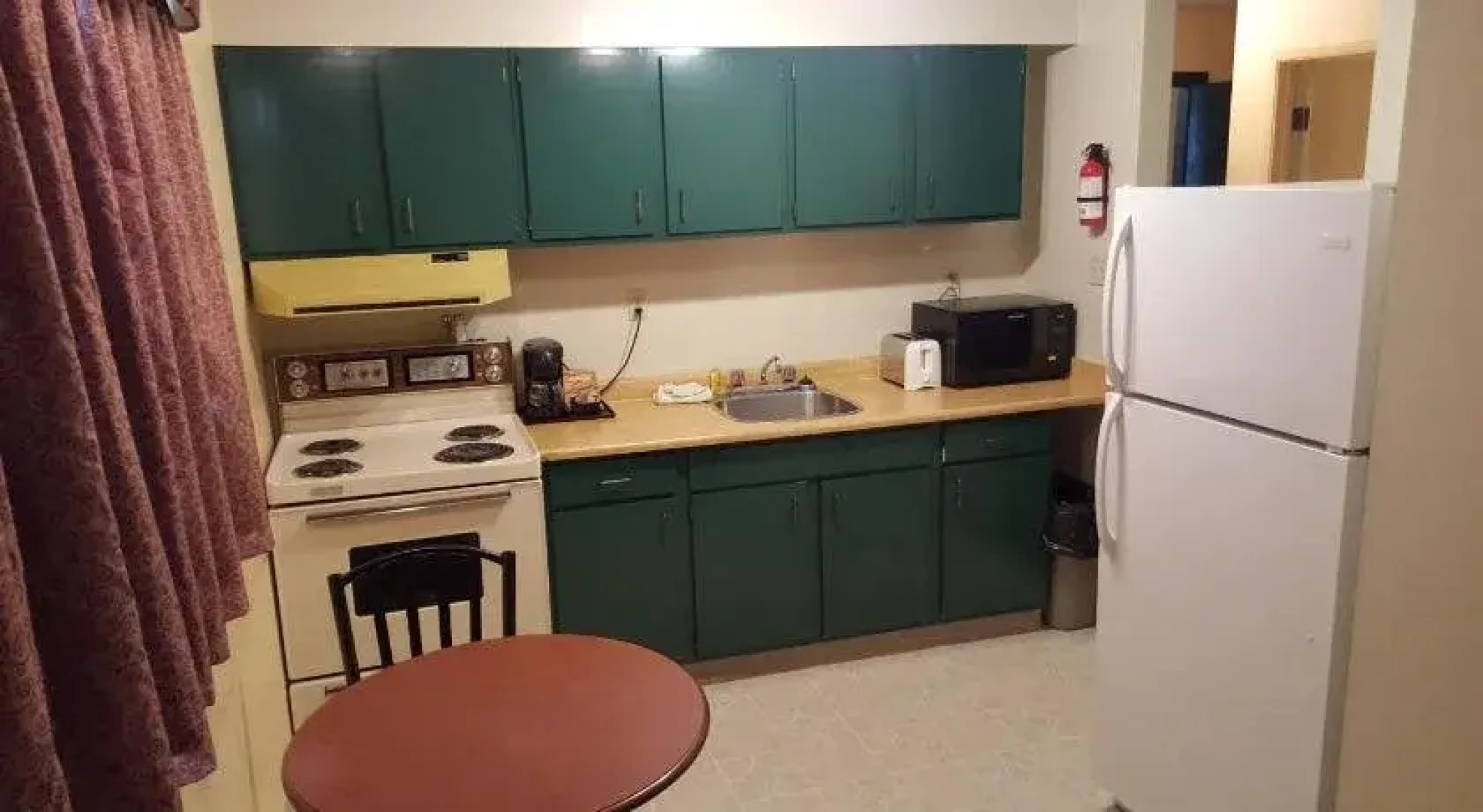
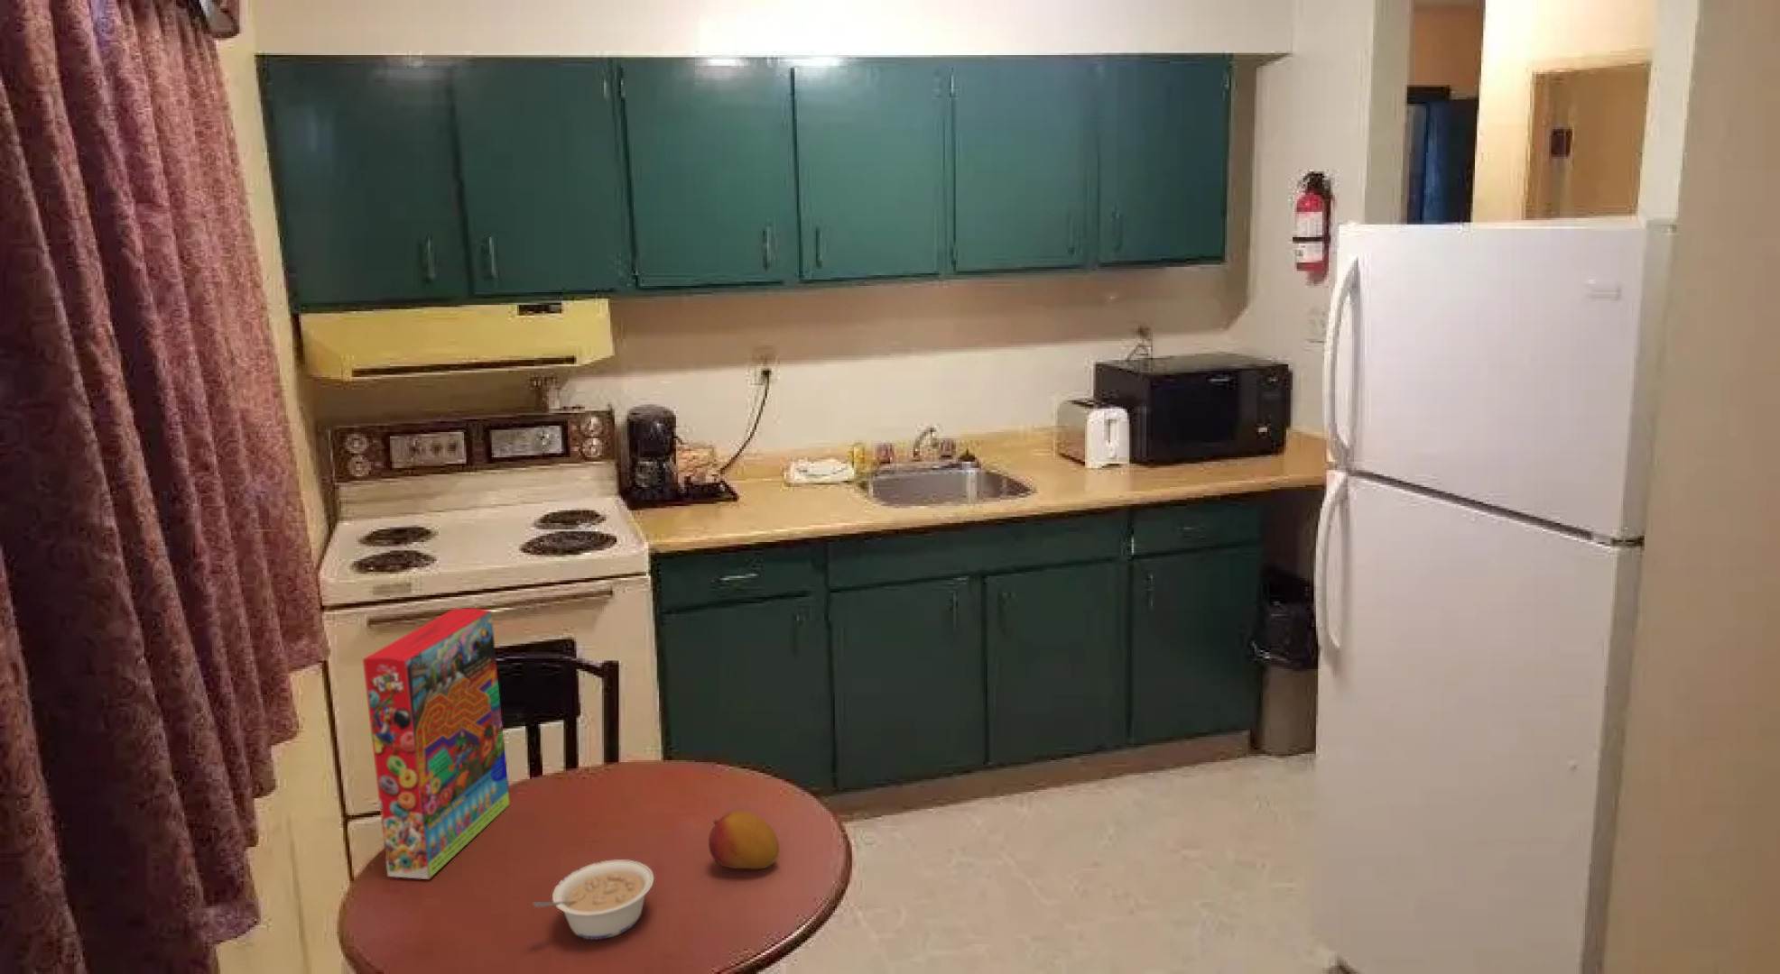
+ cereal box (442, 736)
+ fruit (743, 841)
+ legume (603, 901)
